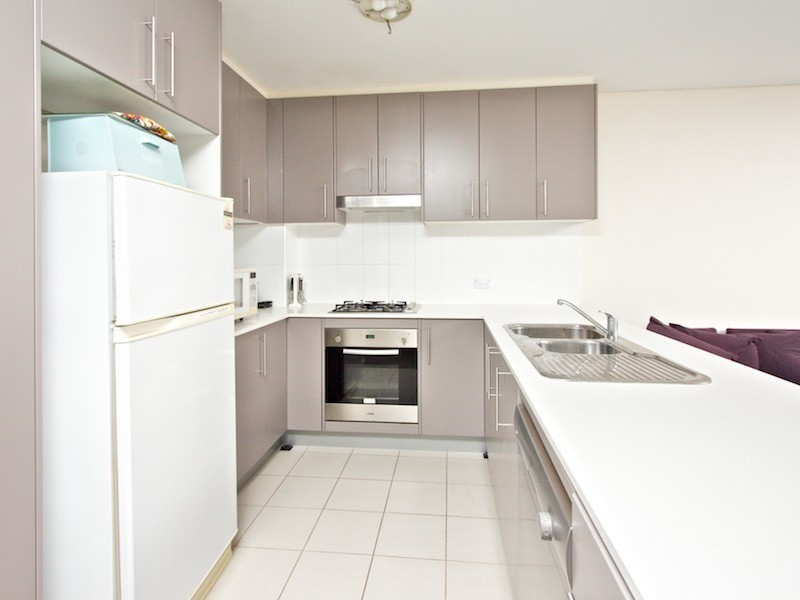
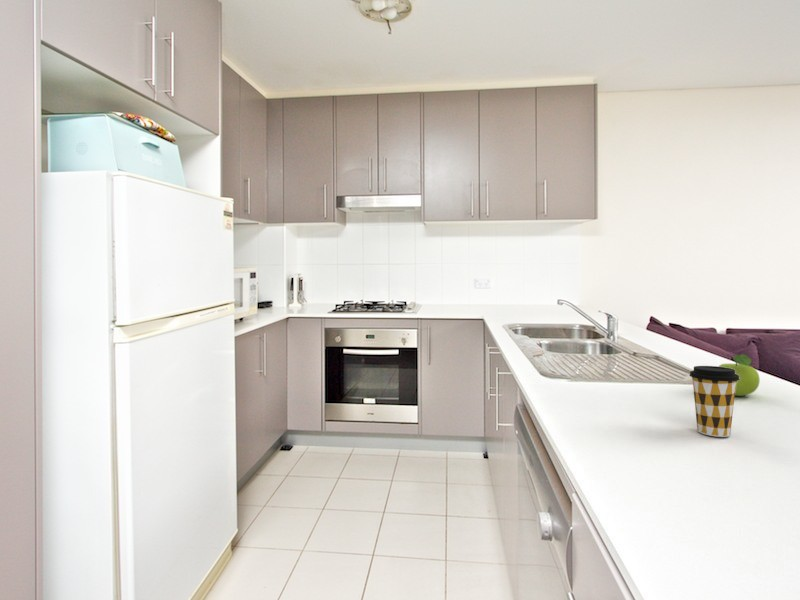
+ fruit (738, 374)
+ coffee cup (713, 400)
